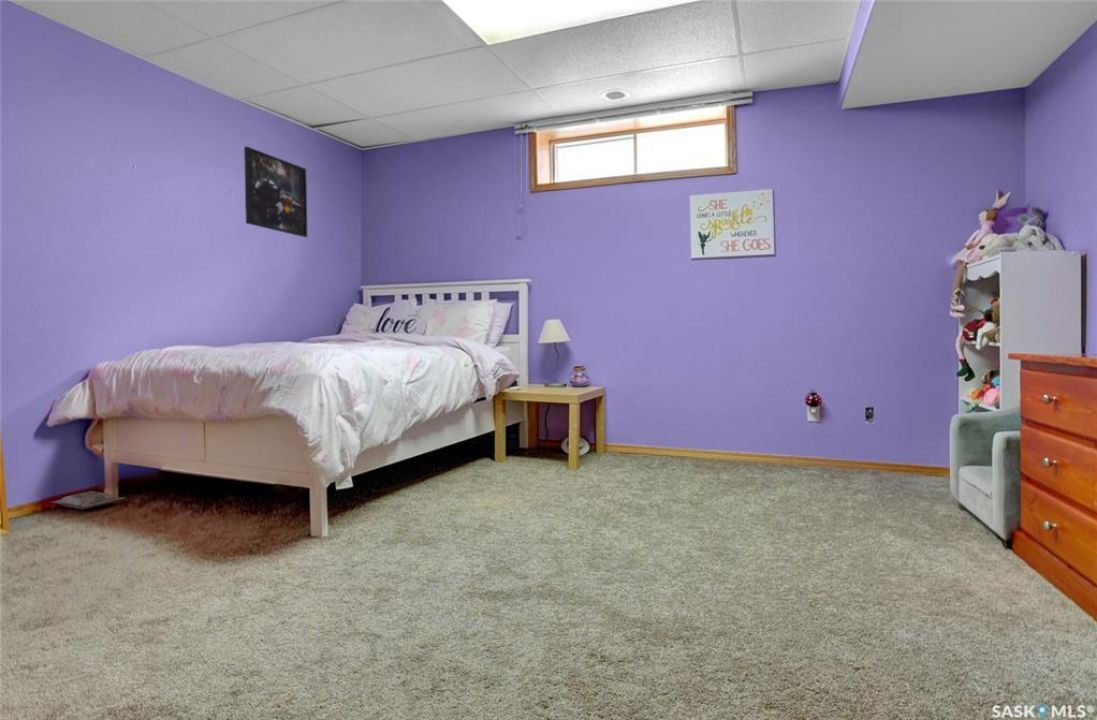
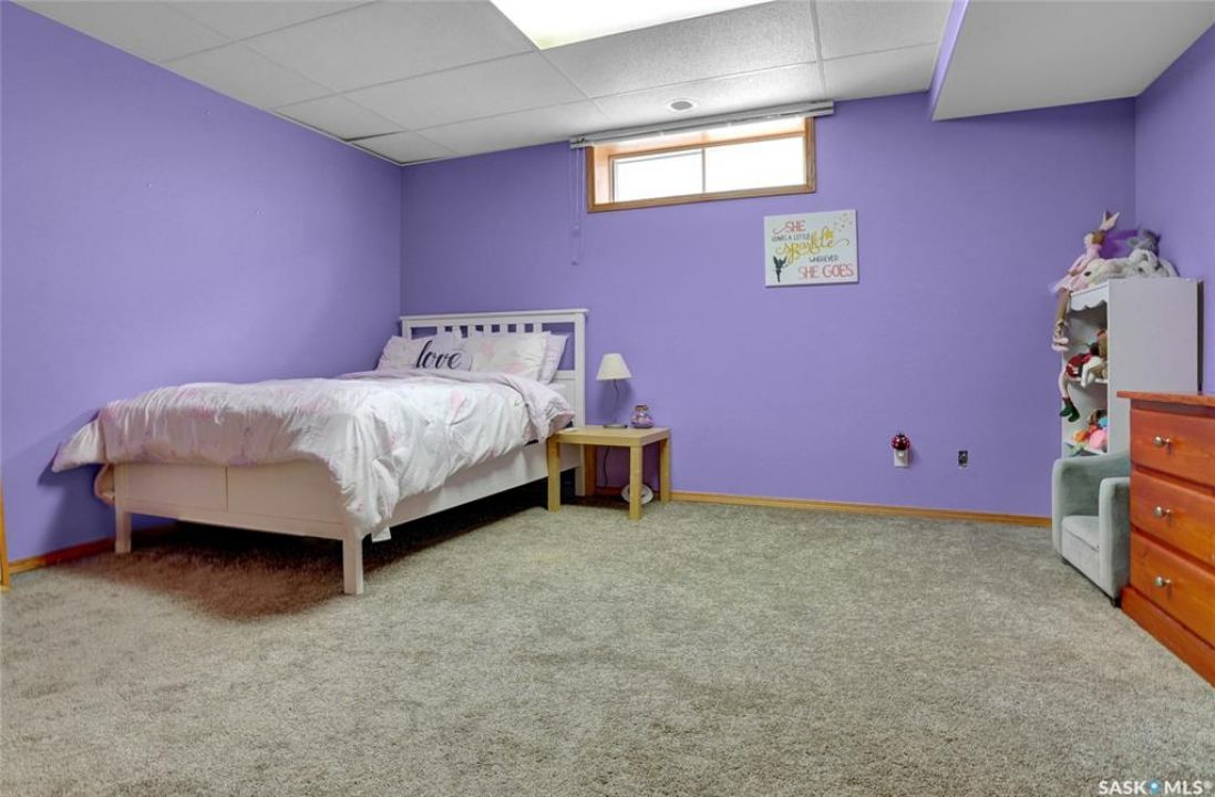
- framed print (277, 194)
- bag (87, 500)
